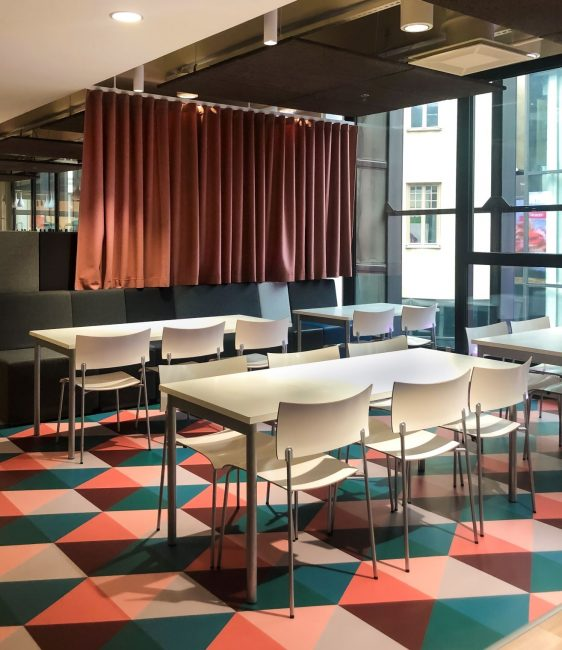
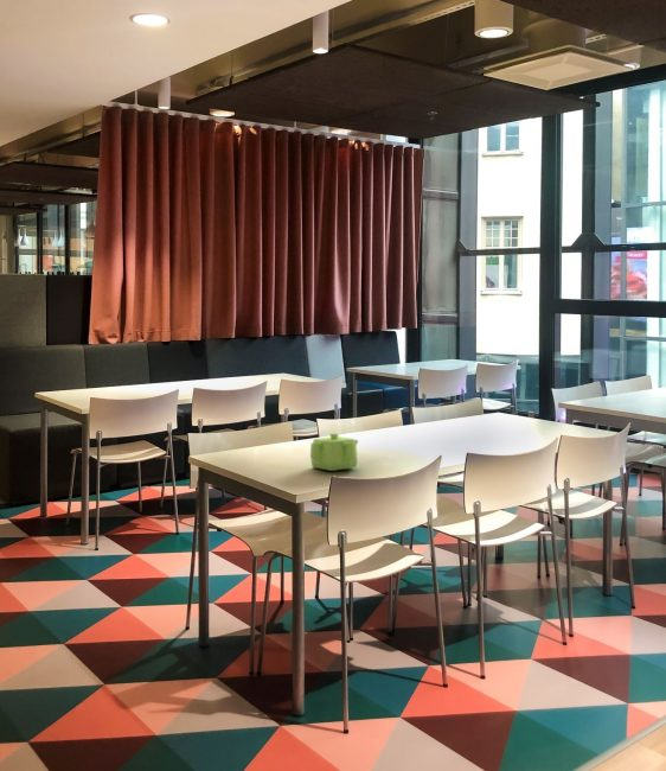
+ teapot (338, 451)
